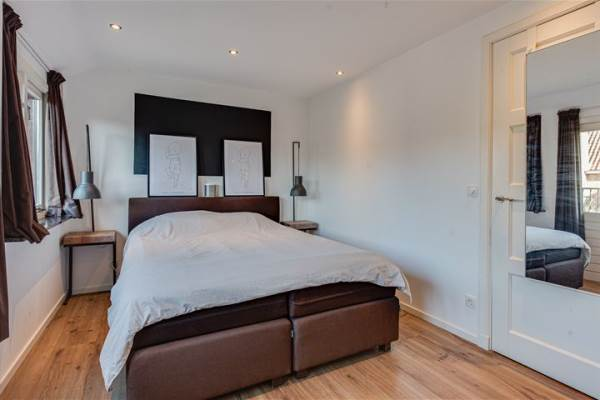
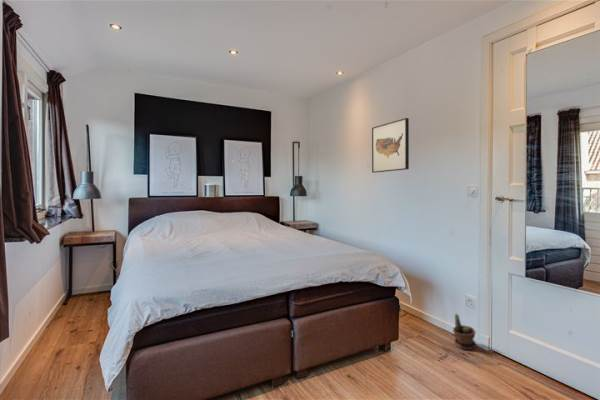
+ potted plant (464, 330)
+ wall art (389, 147)
